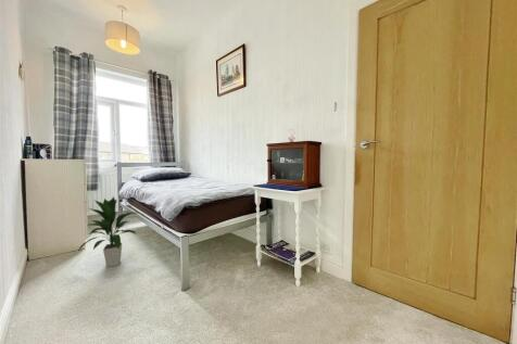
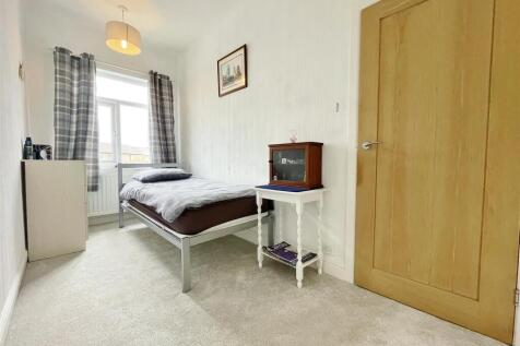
- indoor plant (110, 229)
